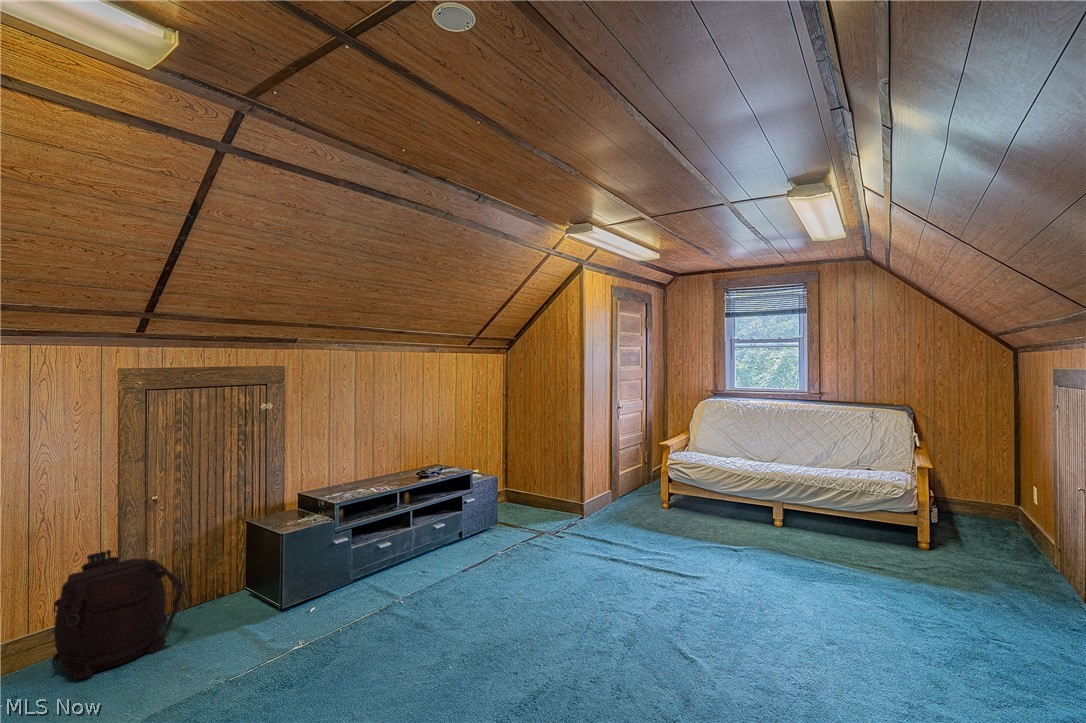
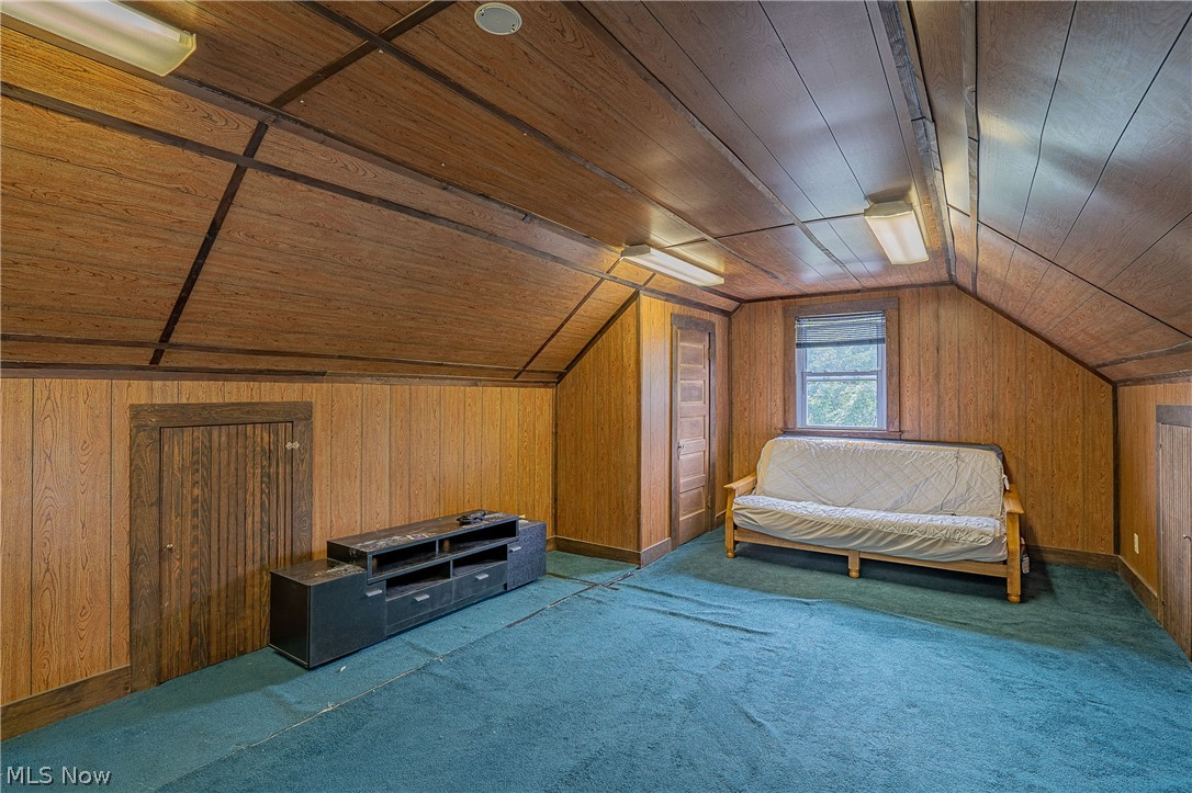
- backpack (113, 608)
